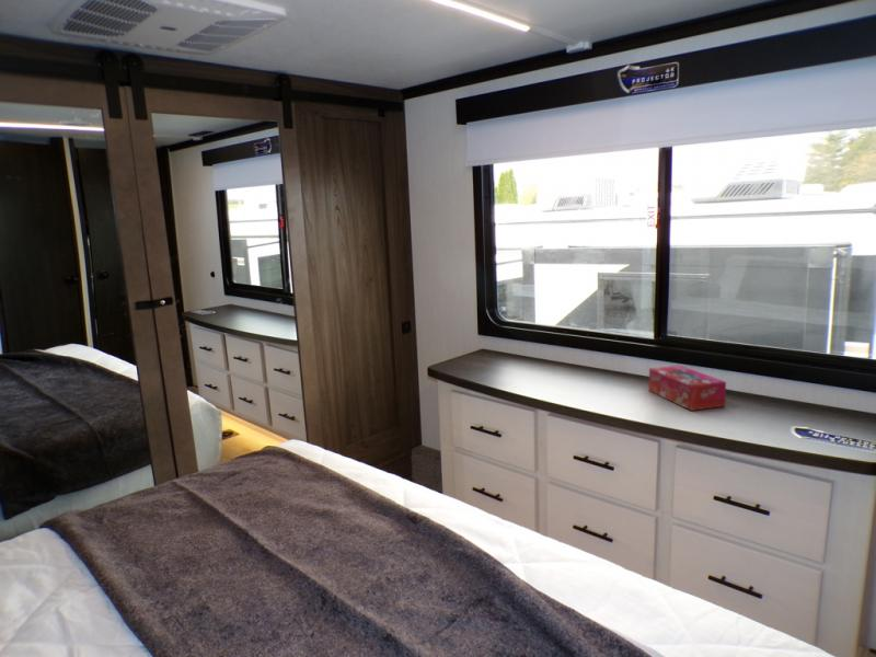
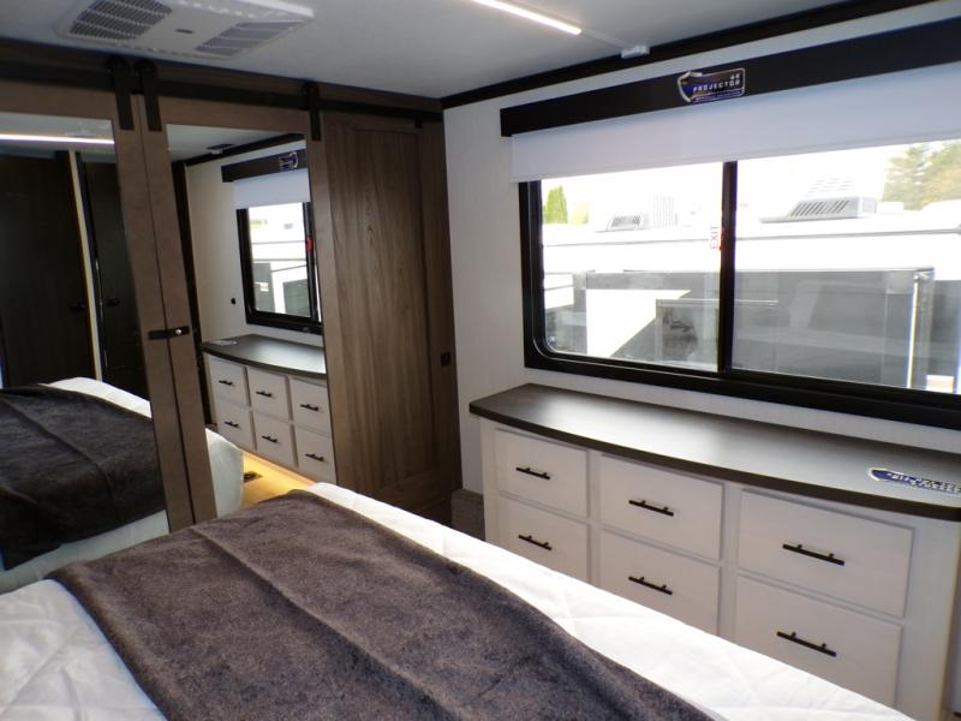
- tissue box (684, 387)
